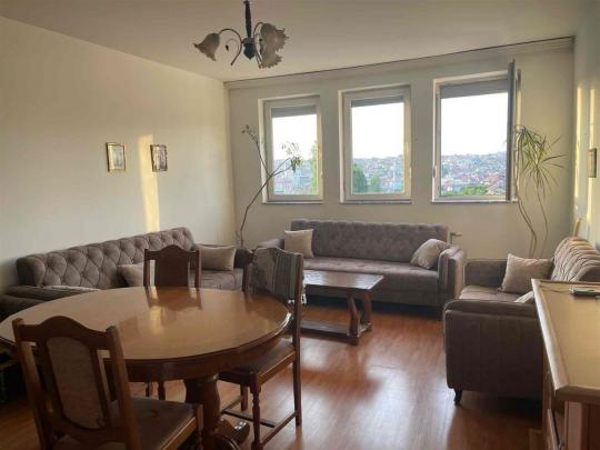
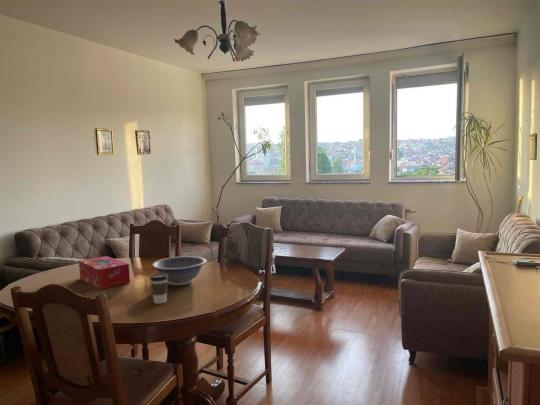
+ tissue box (103, 271)
+ coffee cup (159, 288)
+ decorative bowl (179, 272)
